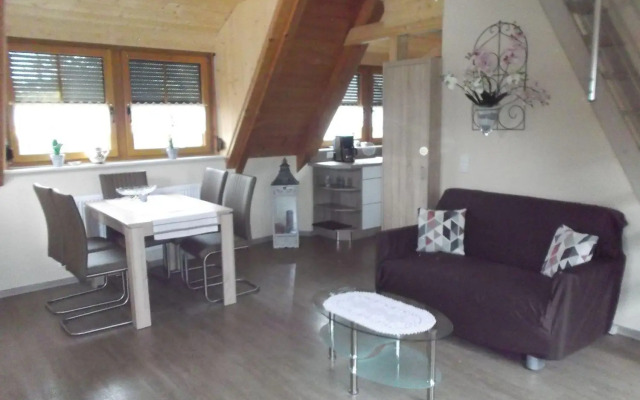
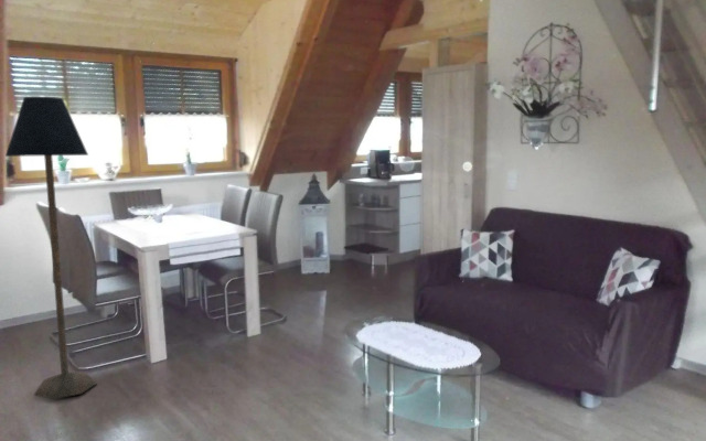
+ floor lamp (54, 246)
